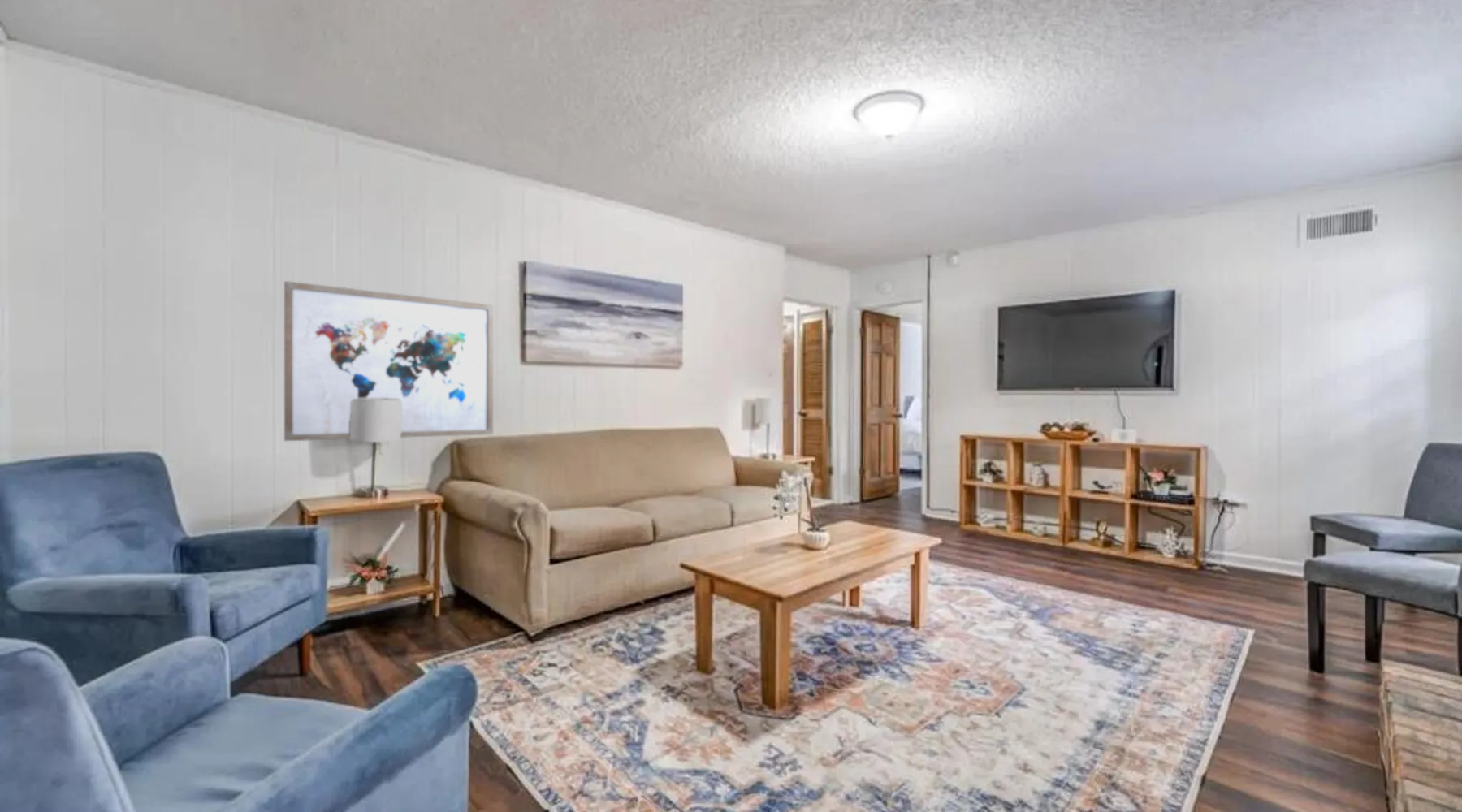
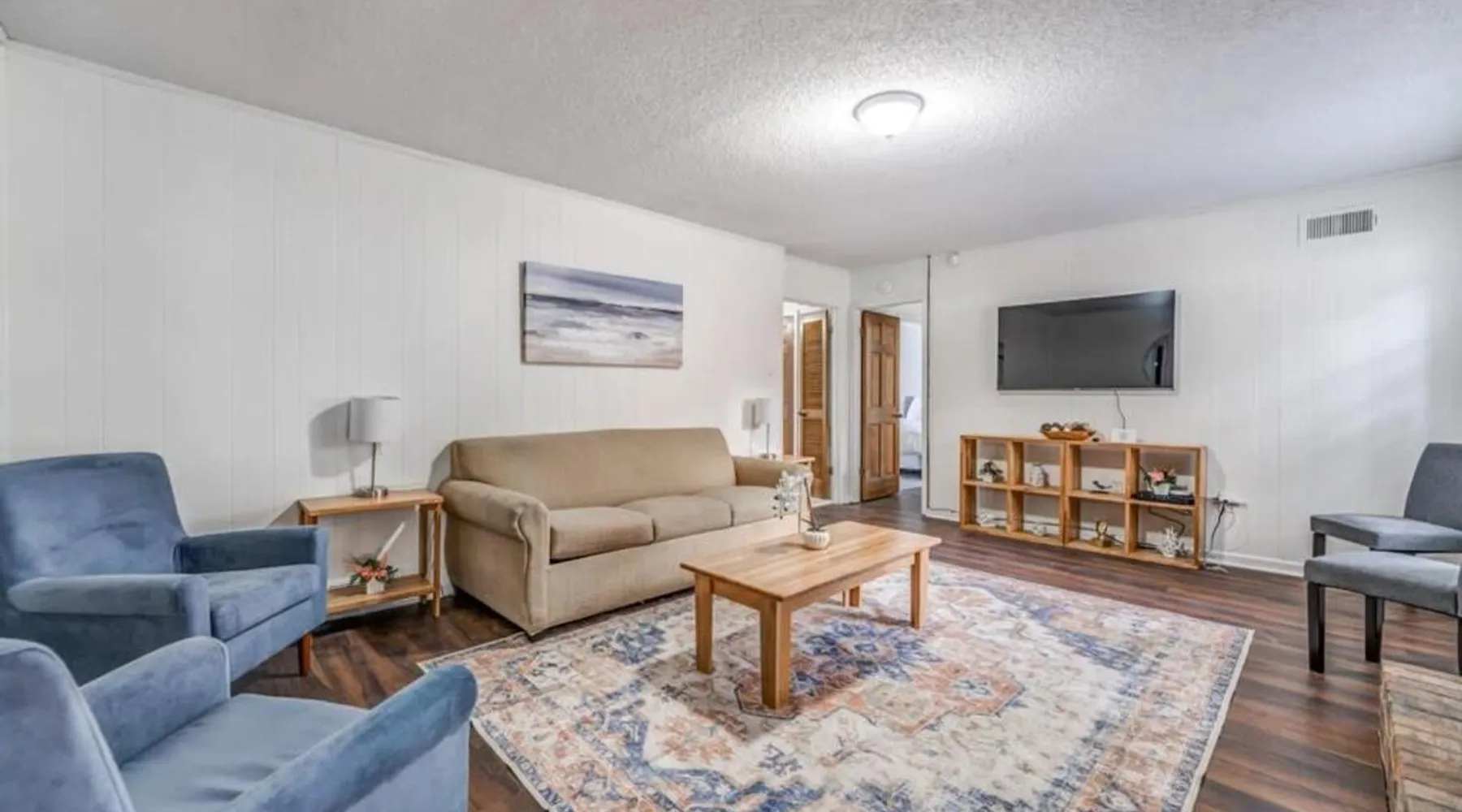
- wall art (400, 365)
